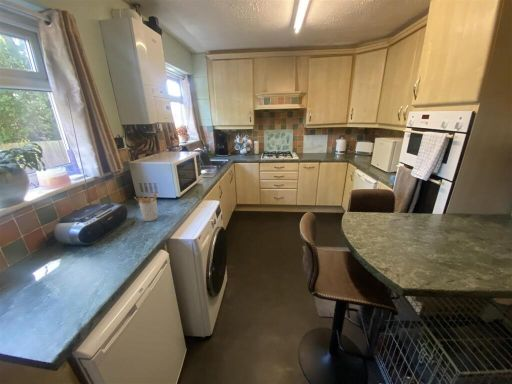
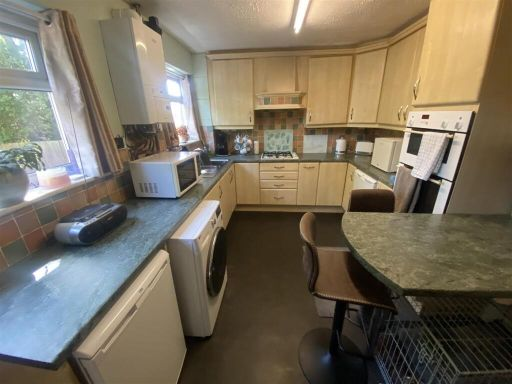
- utensil holder (148, 206)
